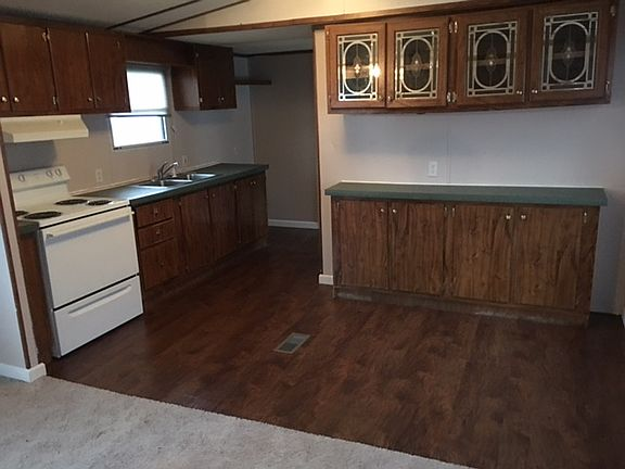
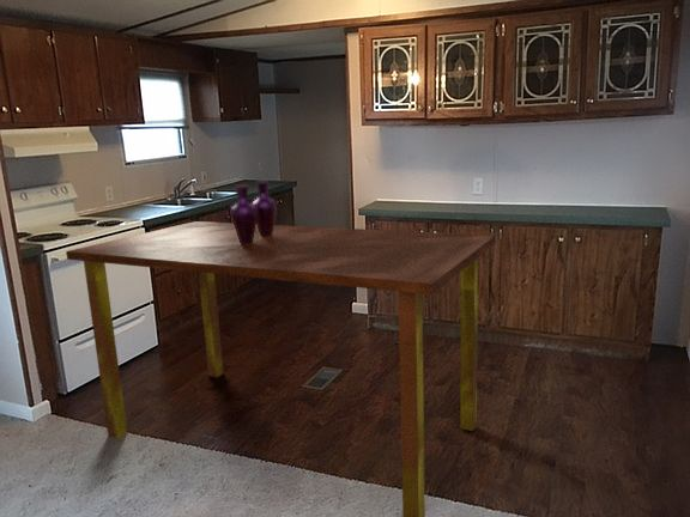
+ vase (254, 211)
+ dining table (288, 280)
